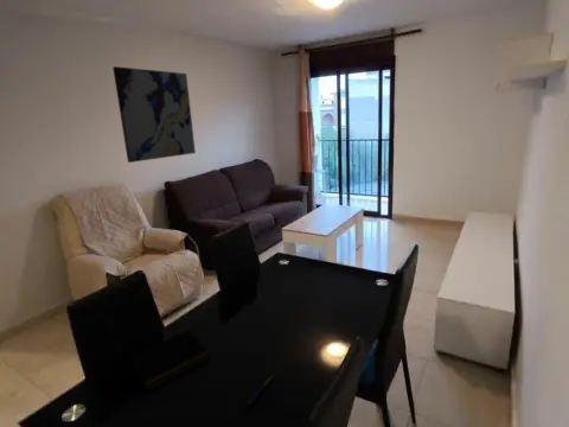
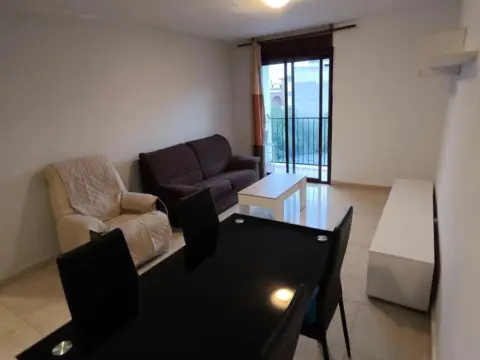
- notepad (170, 357)
- wall art (159, 115)
- pen (261, 389)
